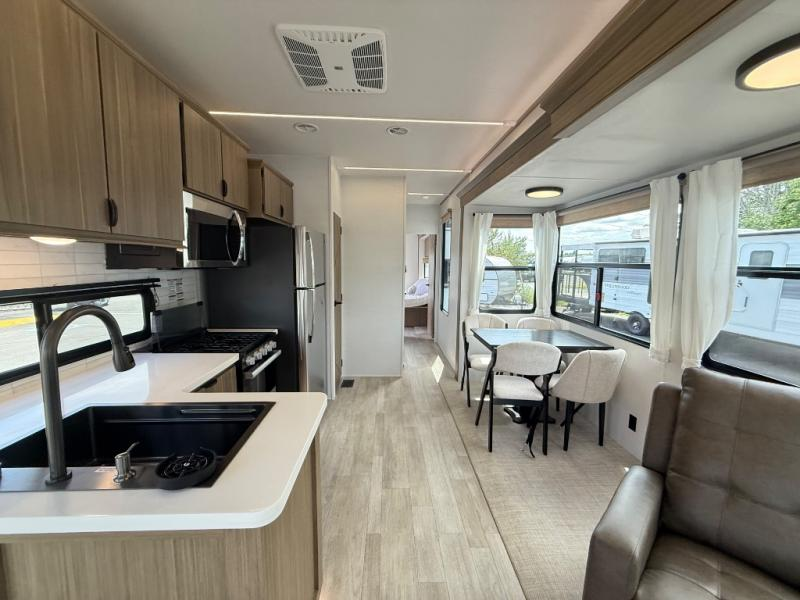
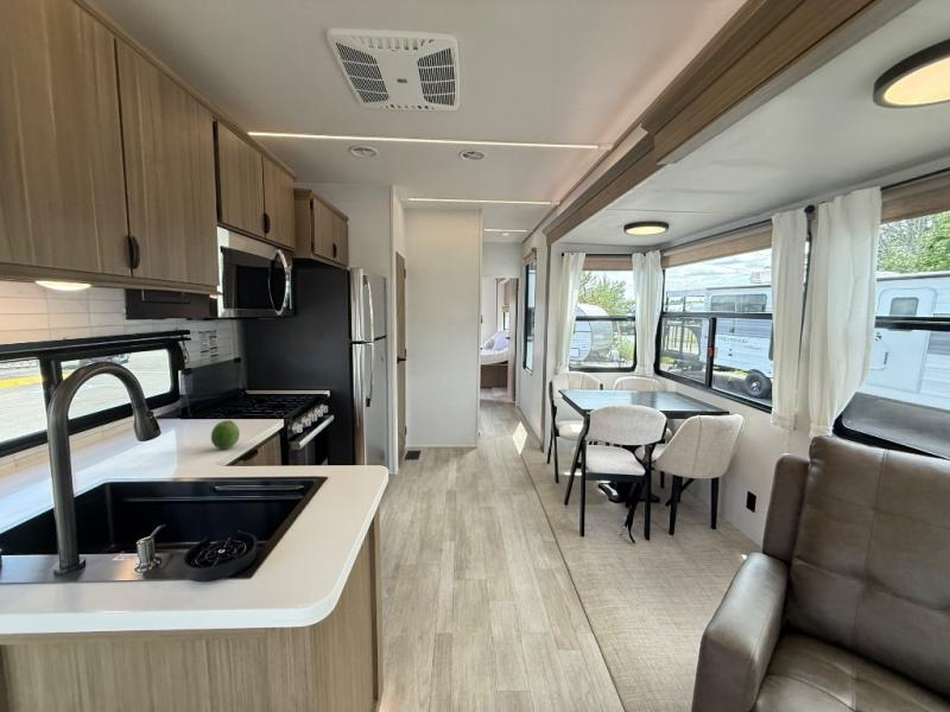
+ fruit (224, 433)
